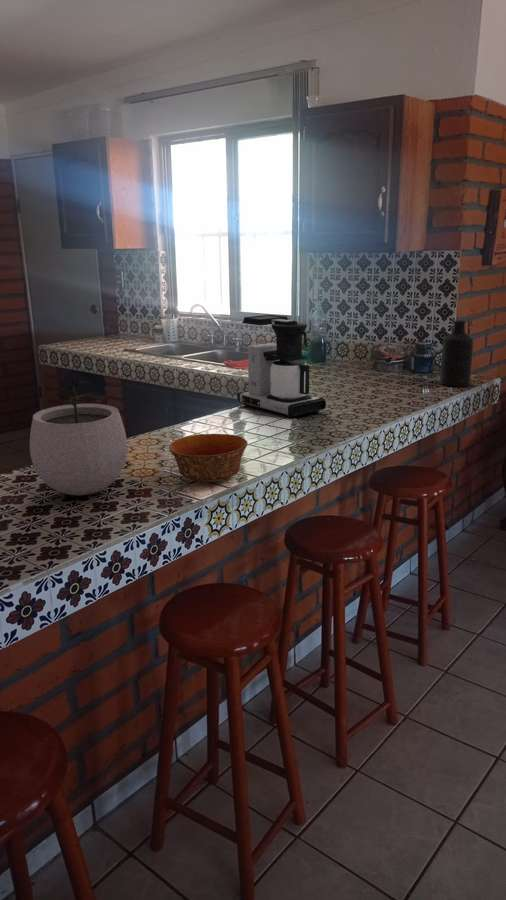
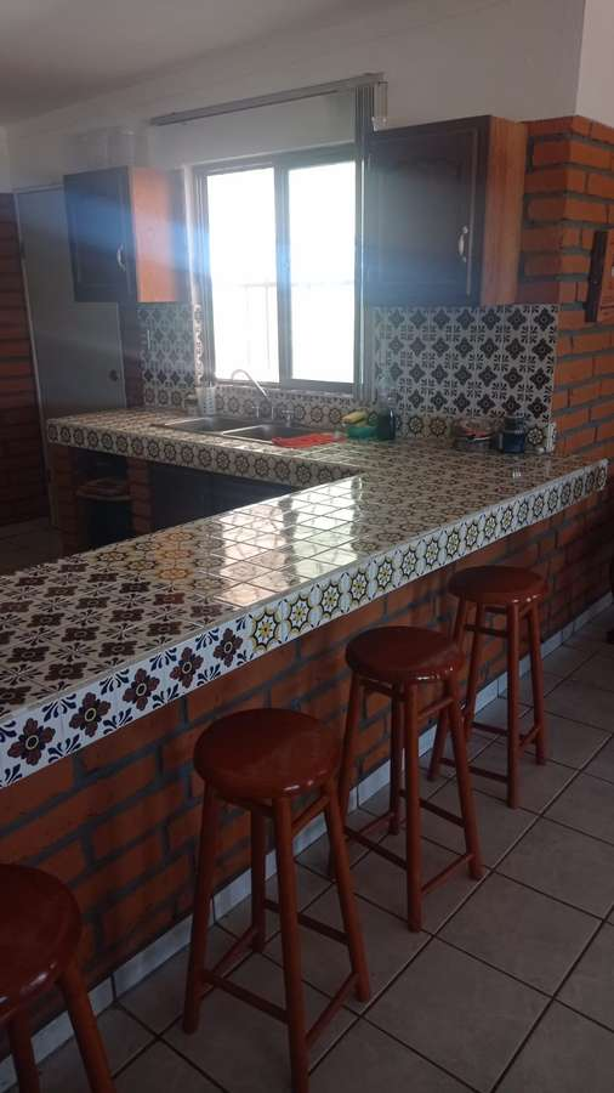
- bottle (457, 352)
- plant pot (78, 435)
- coffee maker (280, 364)
- bowl (208, 460)
